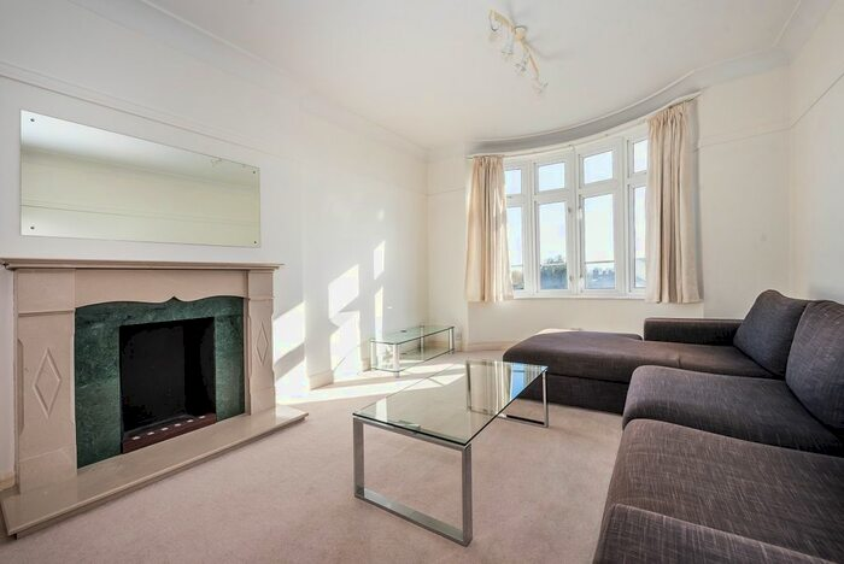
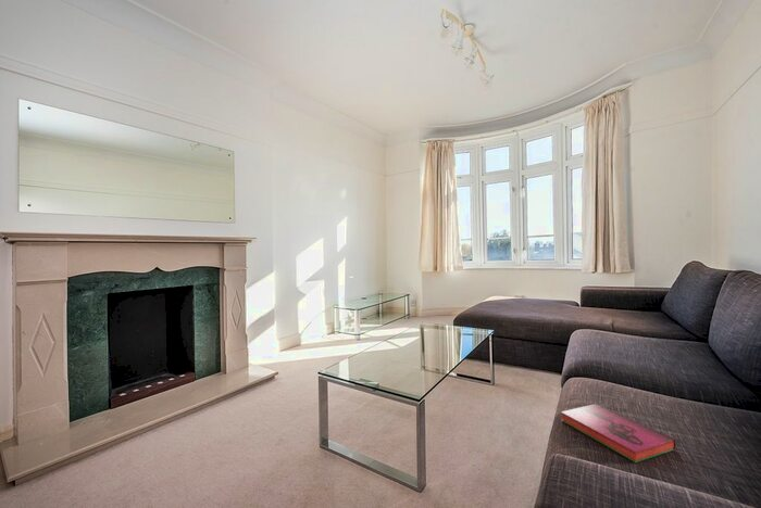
+ hardback book (613, 429)
